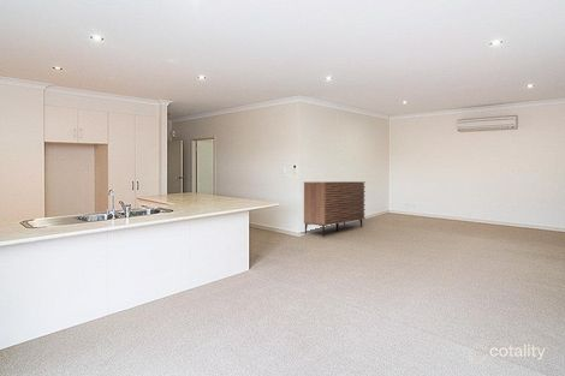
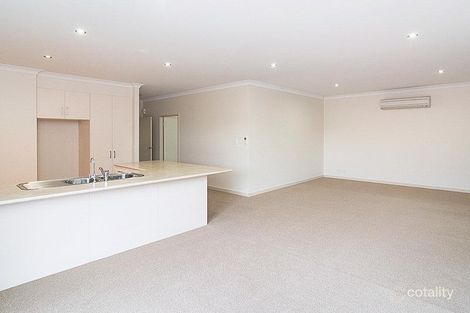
- sideboard (335, 207)
